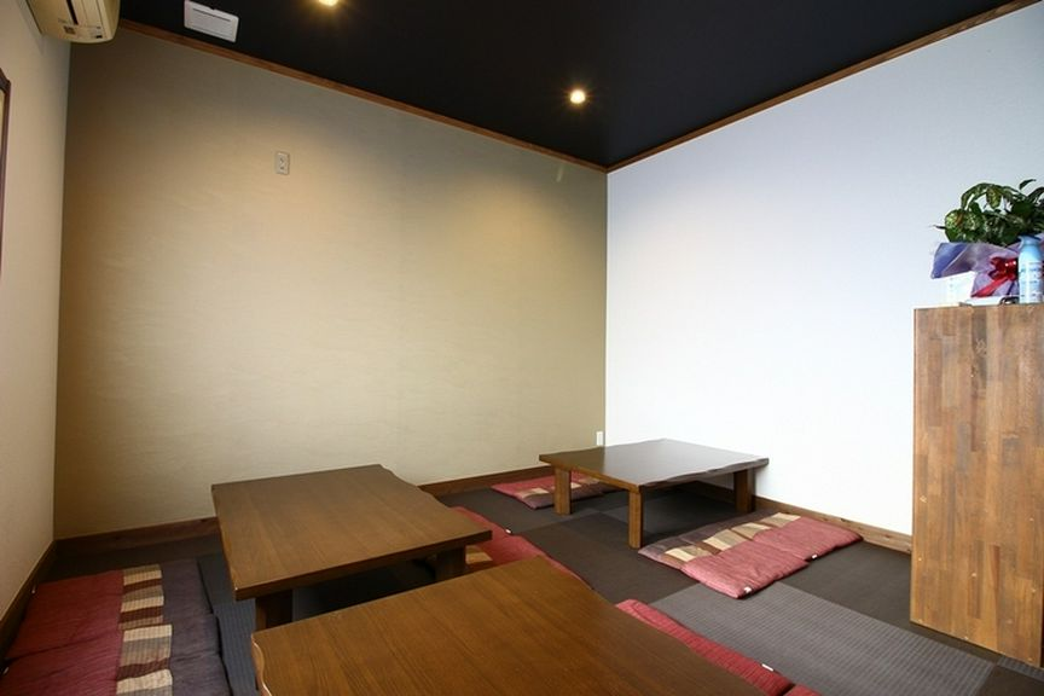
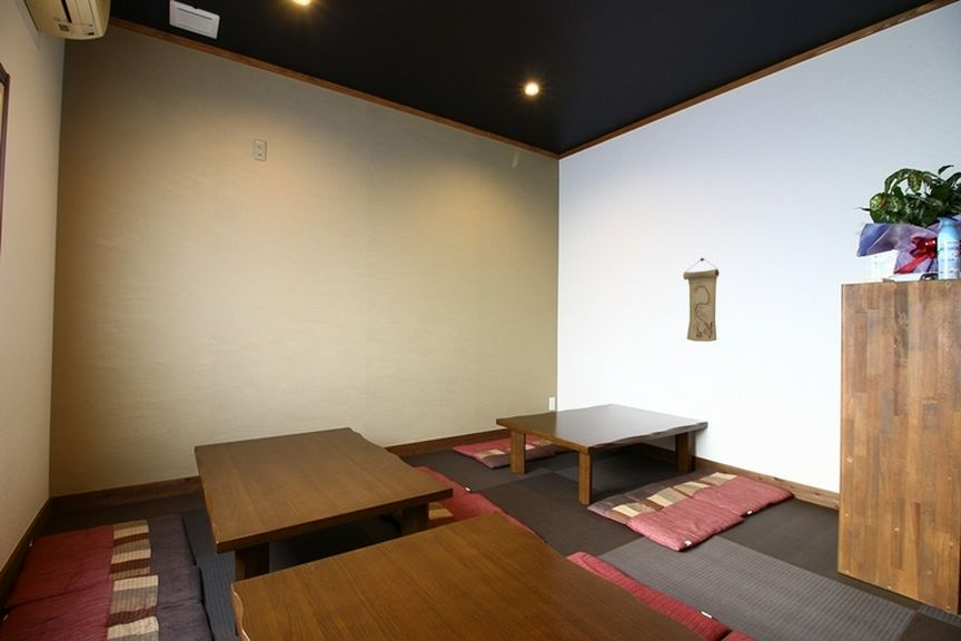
+ wall scroll (700, 299)
